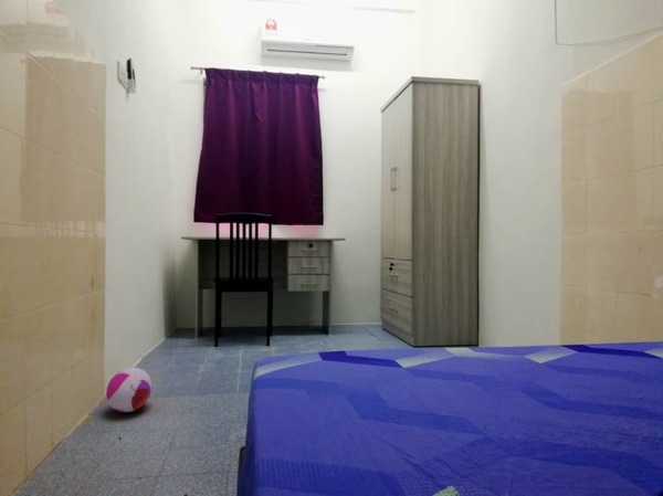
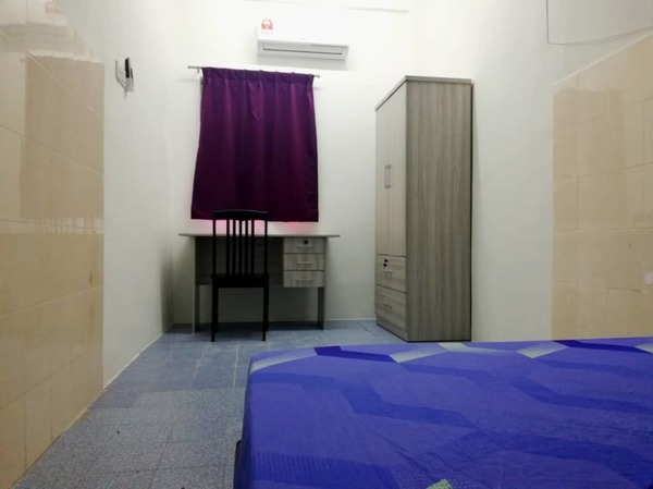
- plush toy (129, 389)
